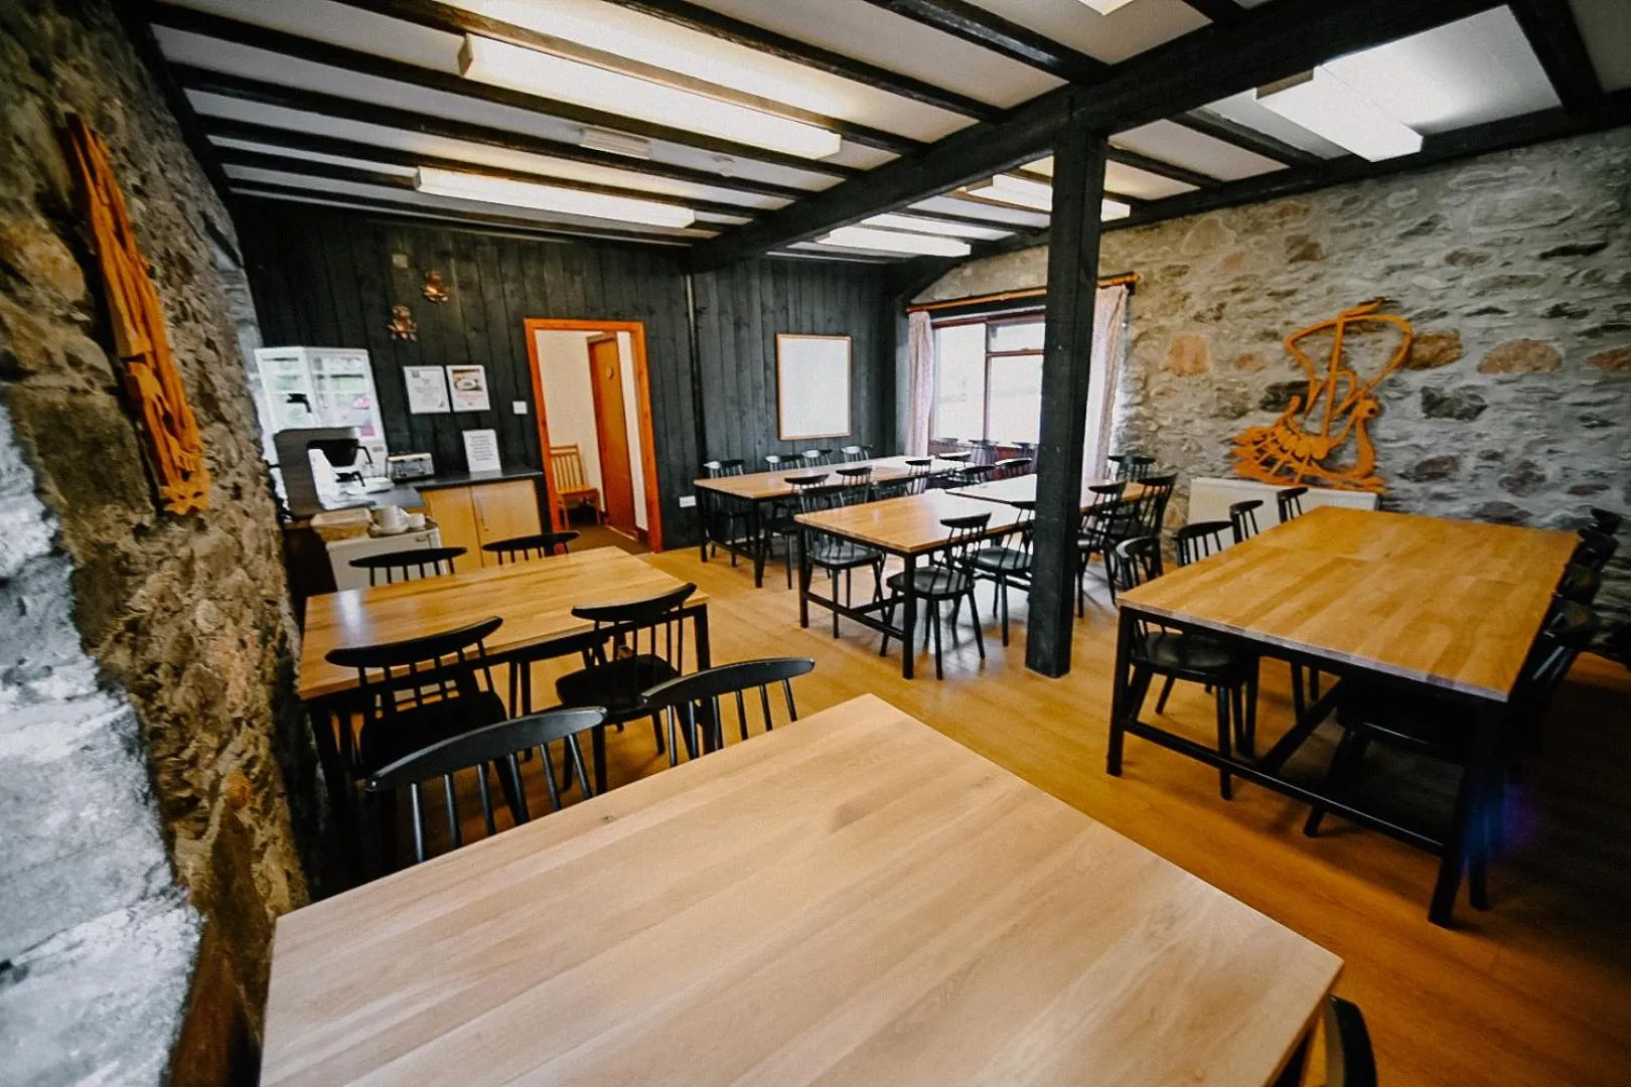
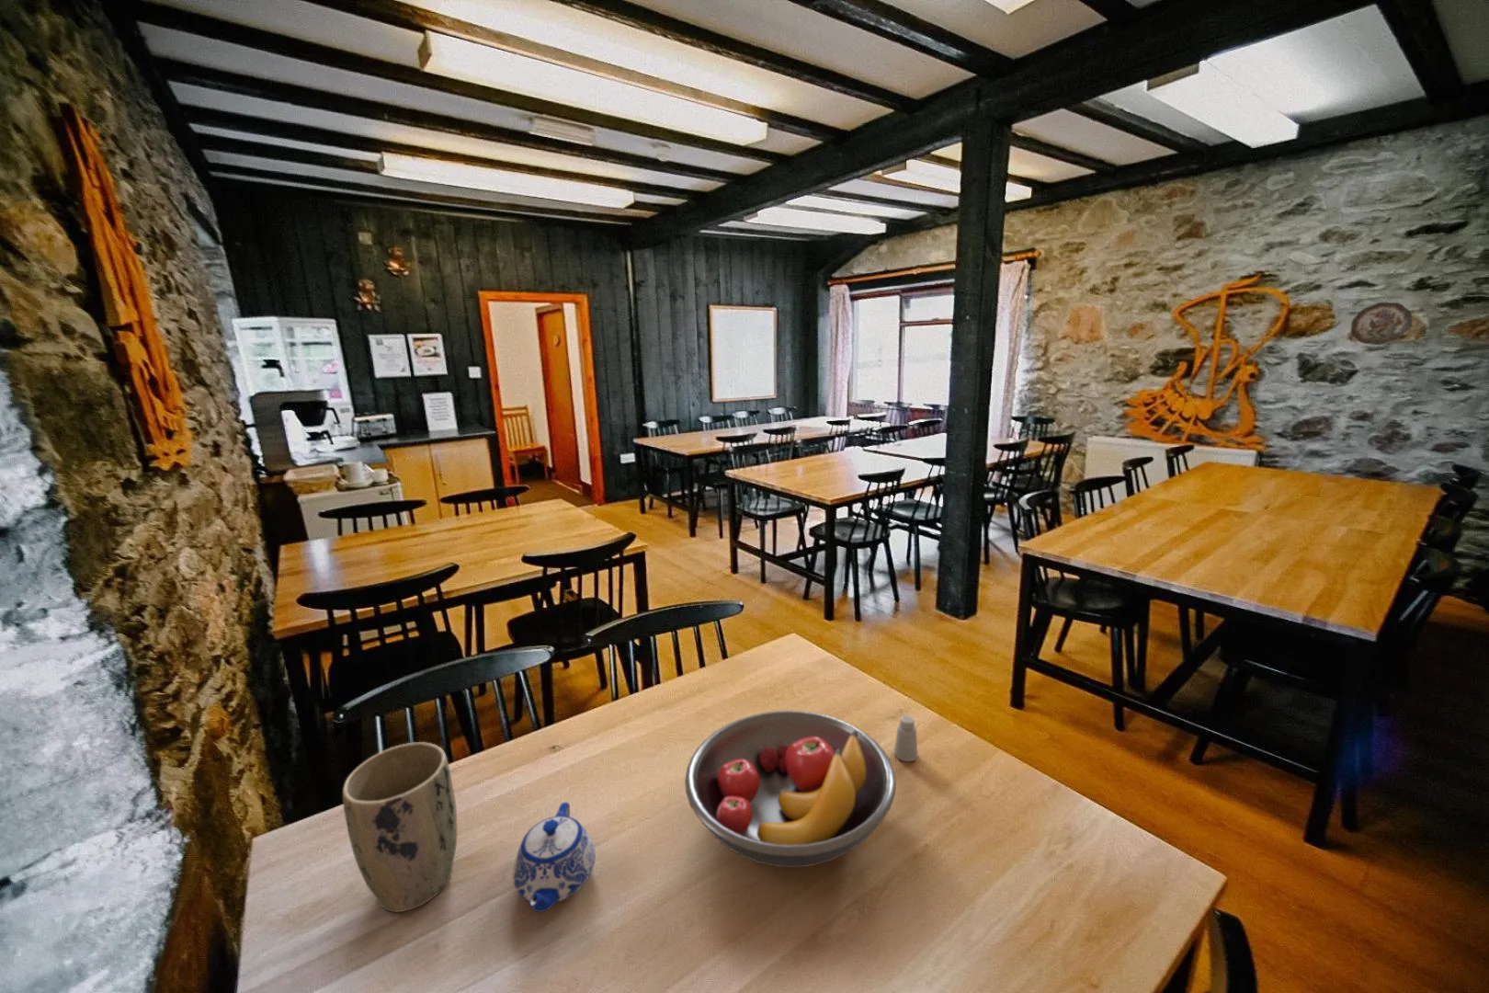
+ plant pot (407, 828)
+ fruit bowl (790, 787)
+ decorative plate (1380, 323)
+ saltshaker (906, 737)
+ teapot (552, 857)
